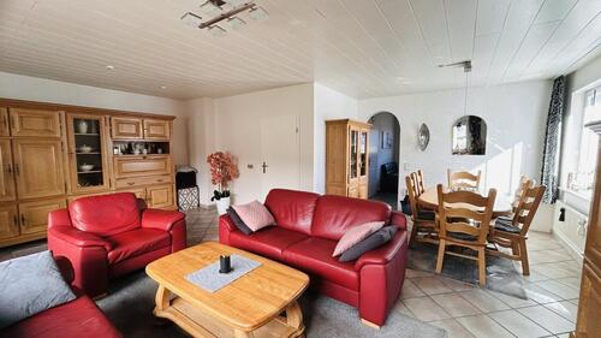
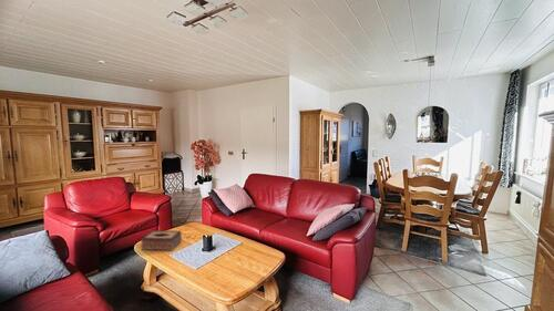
+ tissue box (162, 240)
